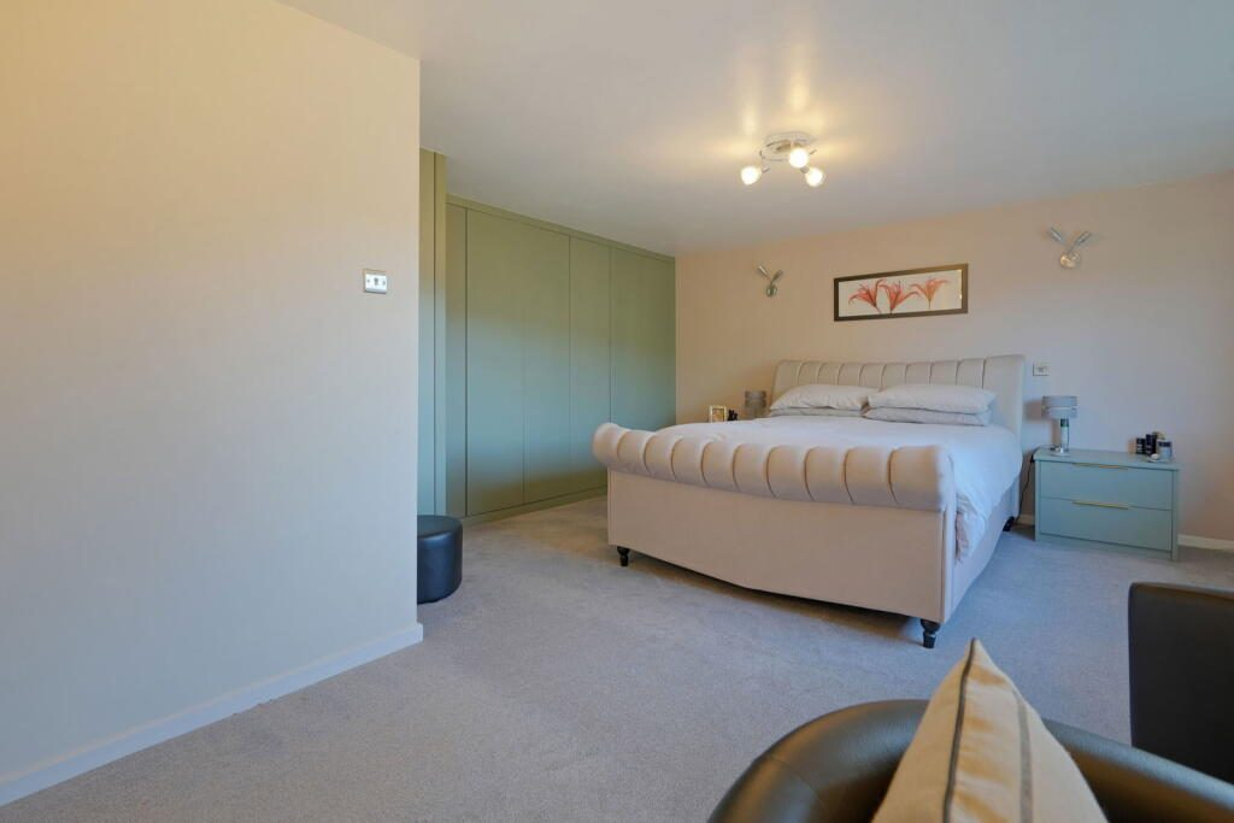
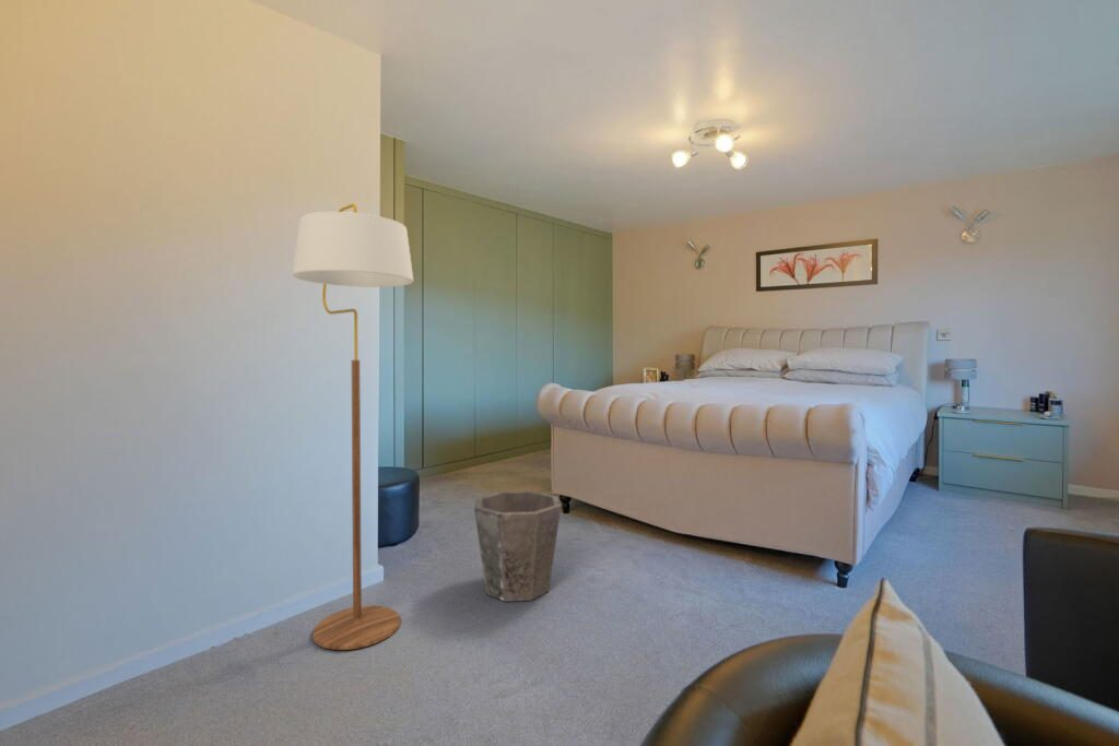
+ waste bin (517, 544)
+ floor lamp (352, 416)
